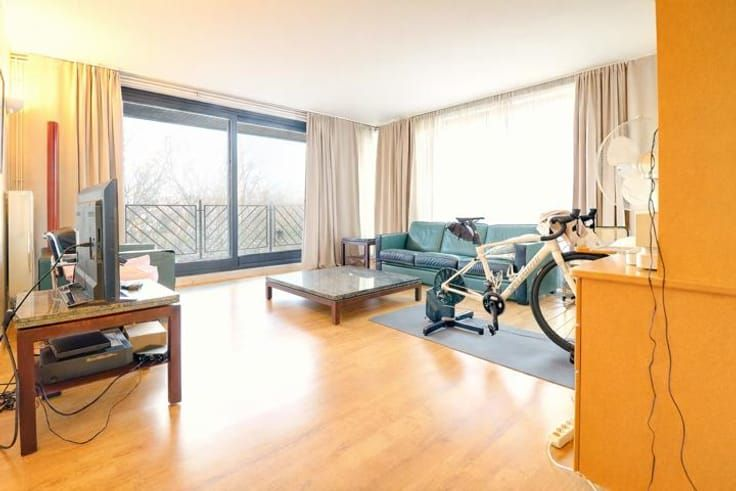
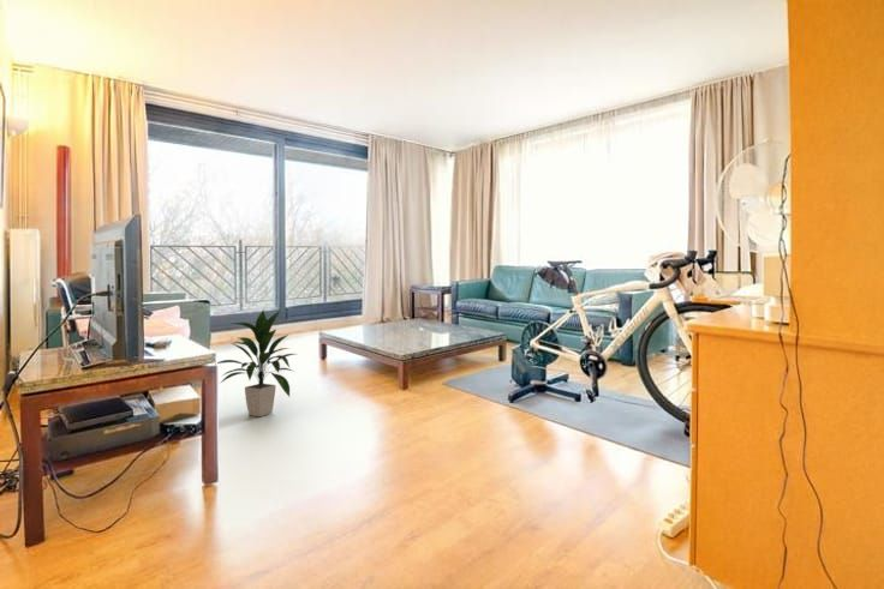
+ indoor plant (261, 361)
